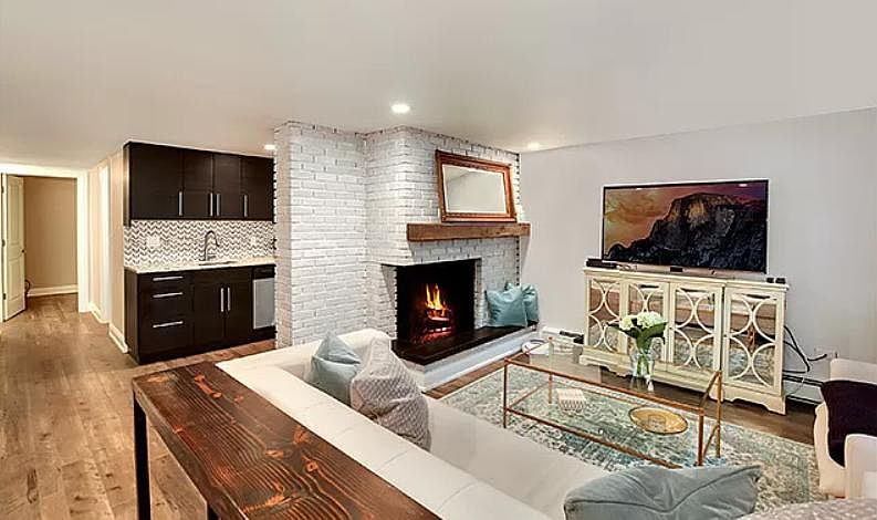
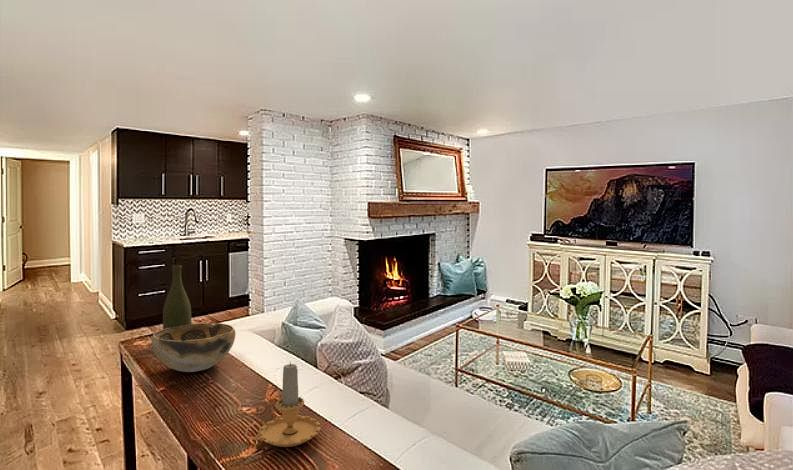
+ decorative bowl (195, 349)
+ candle (283, 401)
+ bottle (177, 303)
